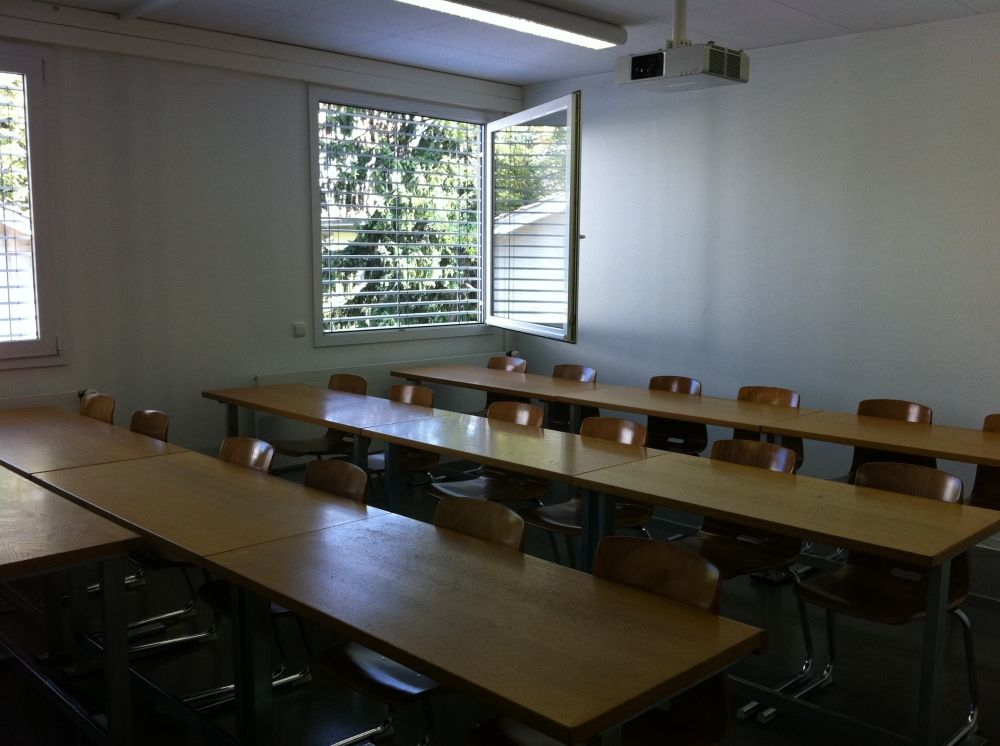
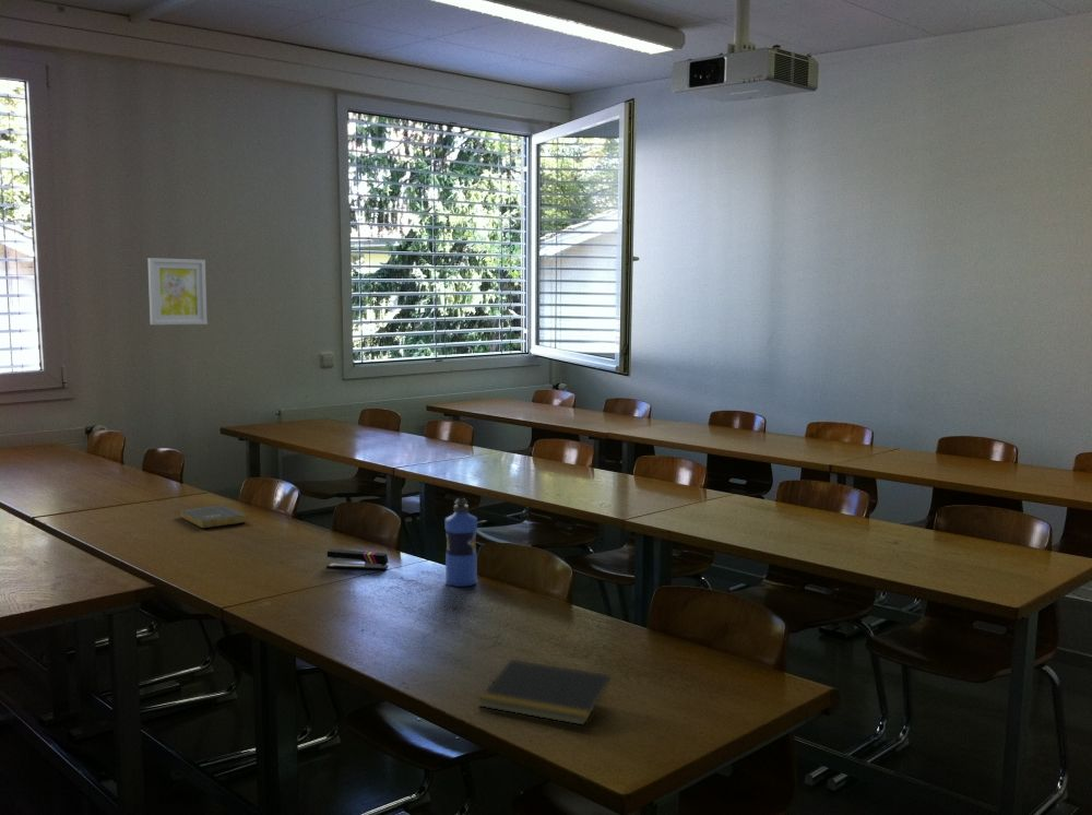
+ wall art (178, 292)
+ stapler (357, 558)
+ notepad (545, 689)
+ water bottle (461, 540)
+ book (212, 516)
